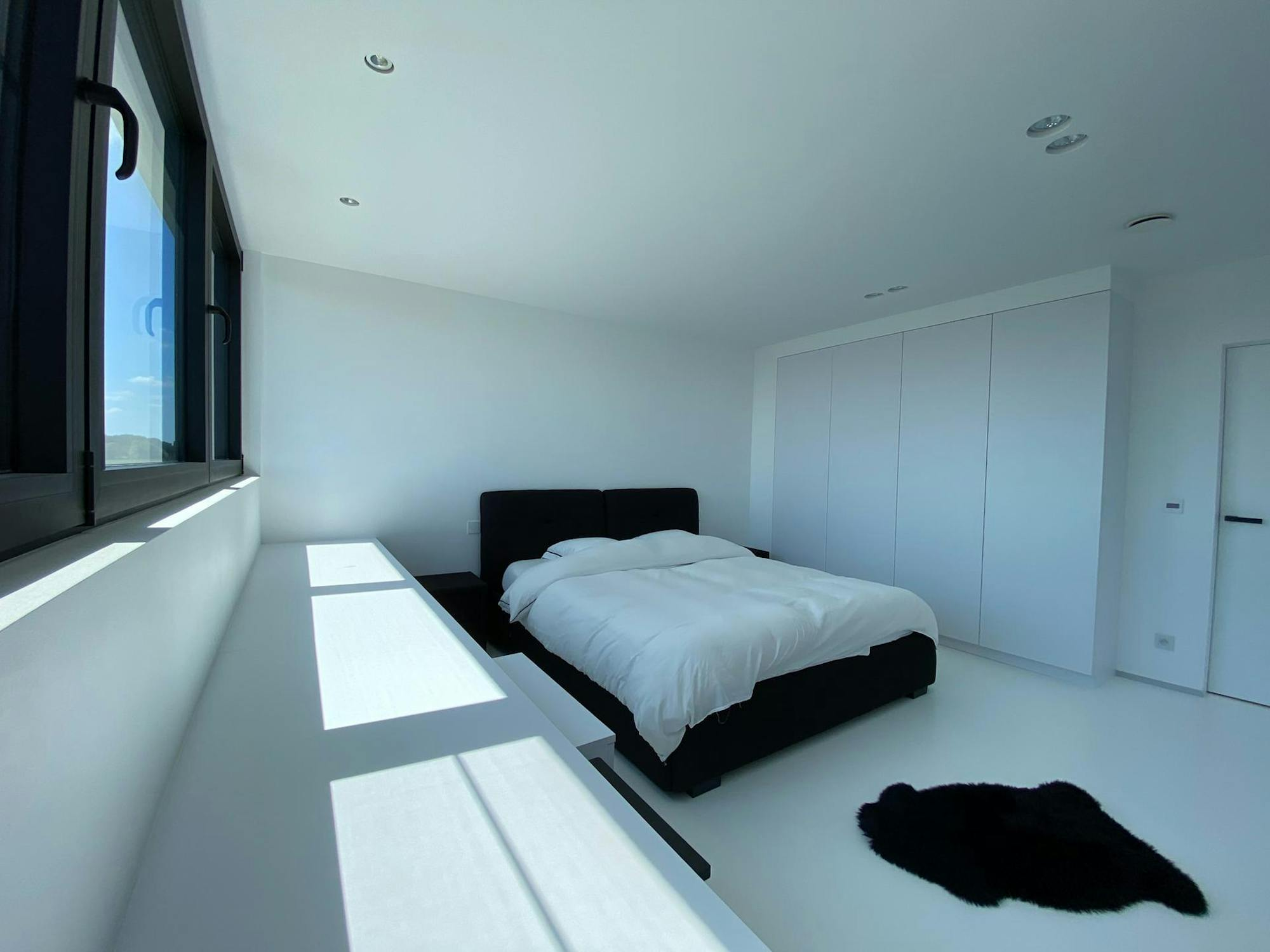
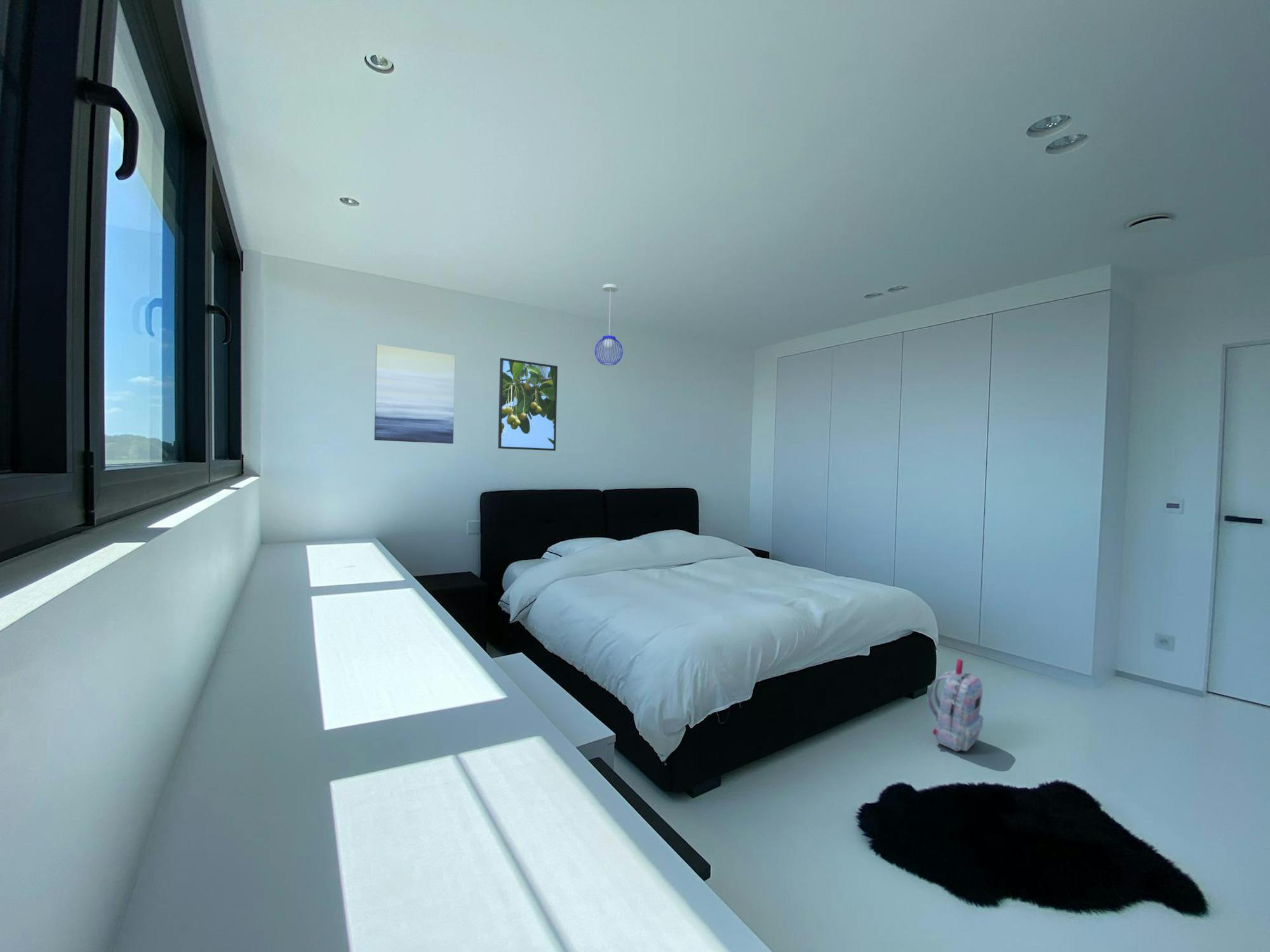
+ backpack (955, 699)
+ wall art (416, 396)
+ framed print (528, 406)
+ pendant light (609, 325)
